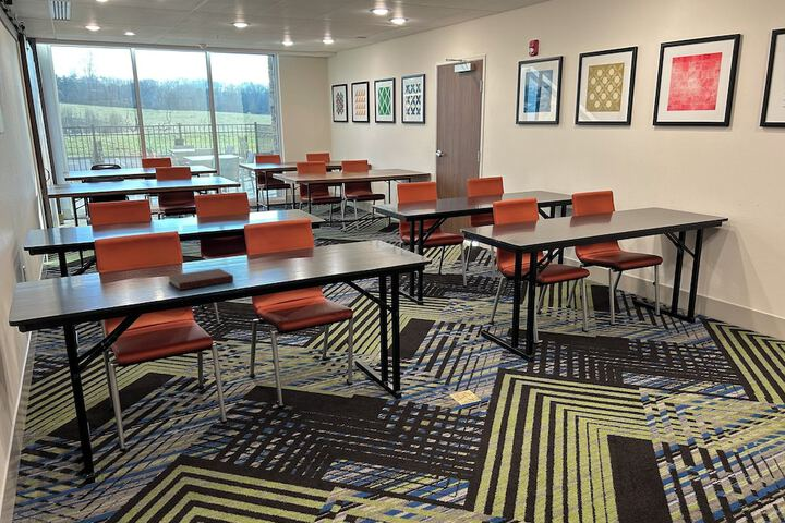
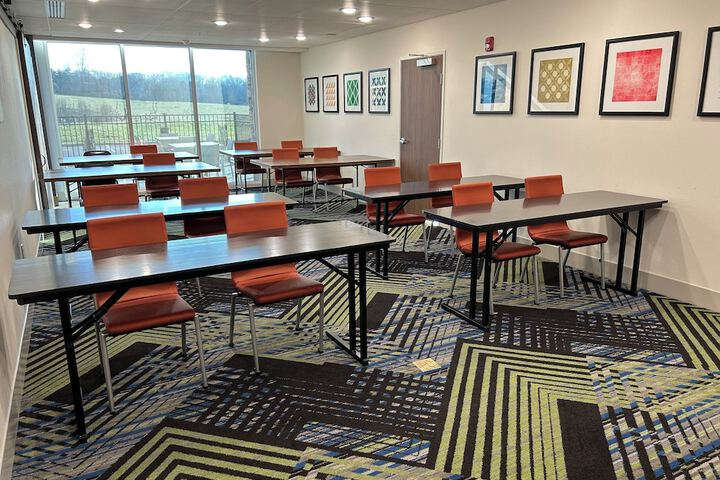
- notebook (201, 278)
